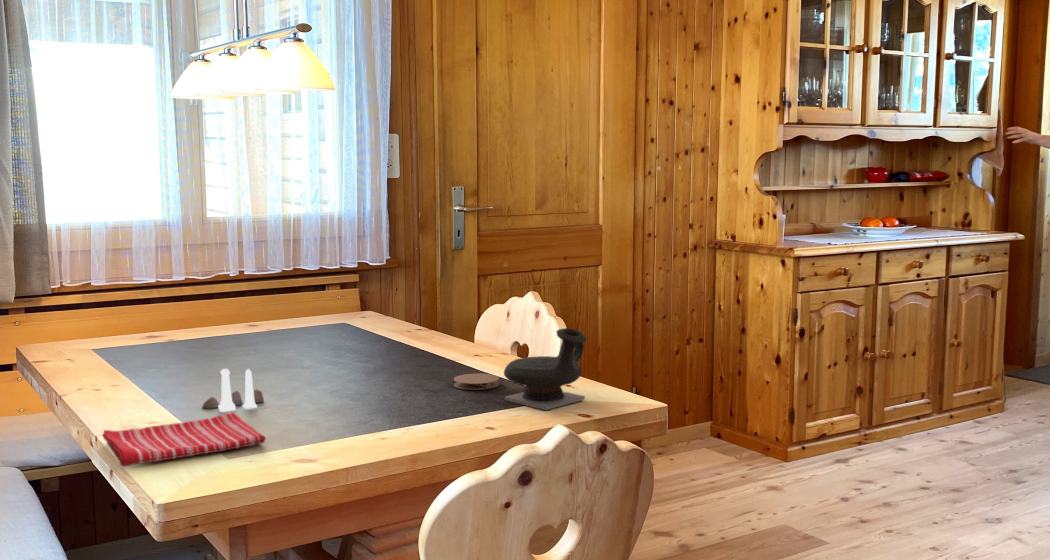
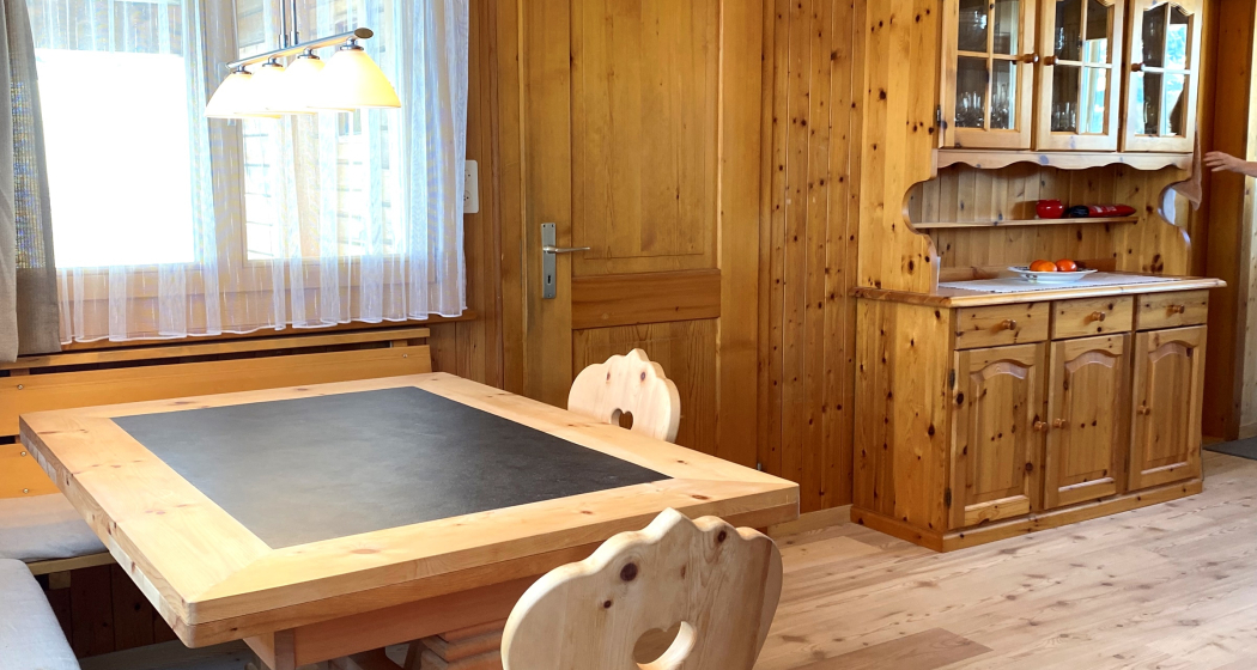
- salt and pepper shaker set (230, 388)
- dish towel (183, 437)
- teapot (555, 362)
- coaster (476, 381)
